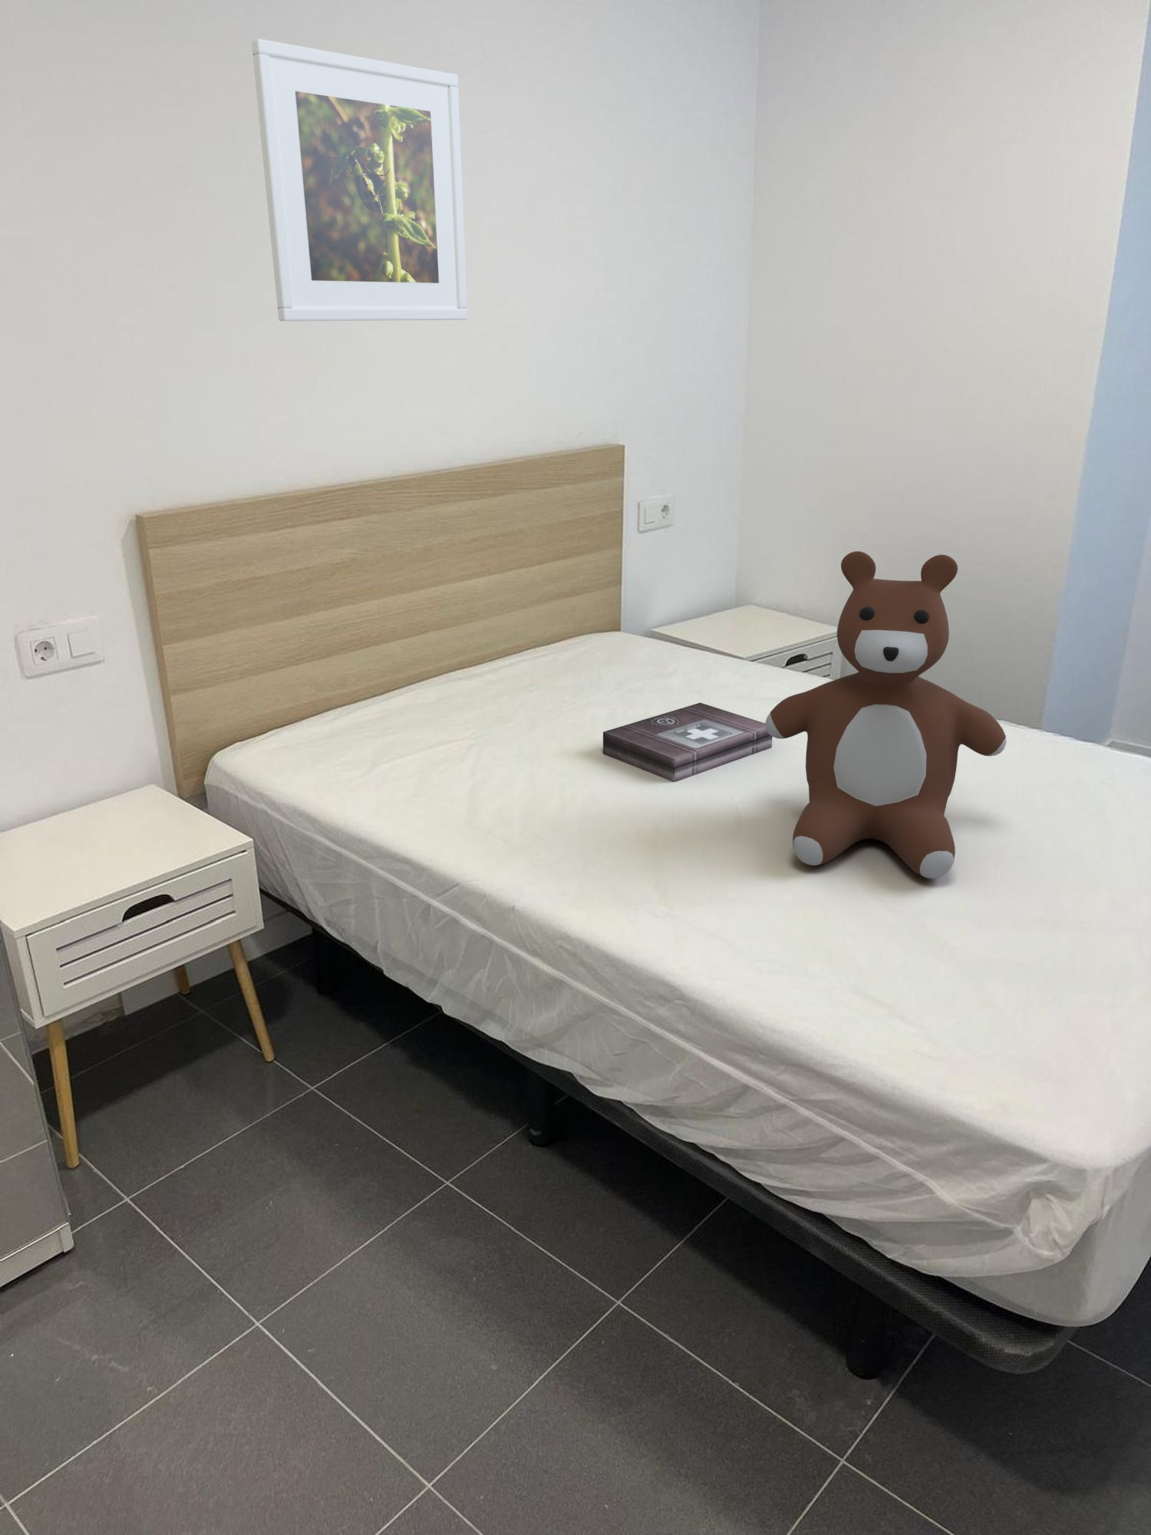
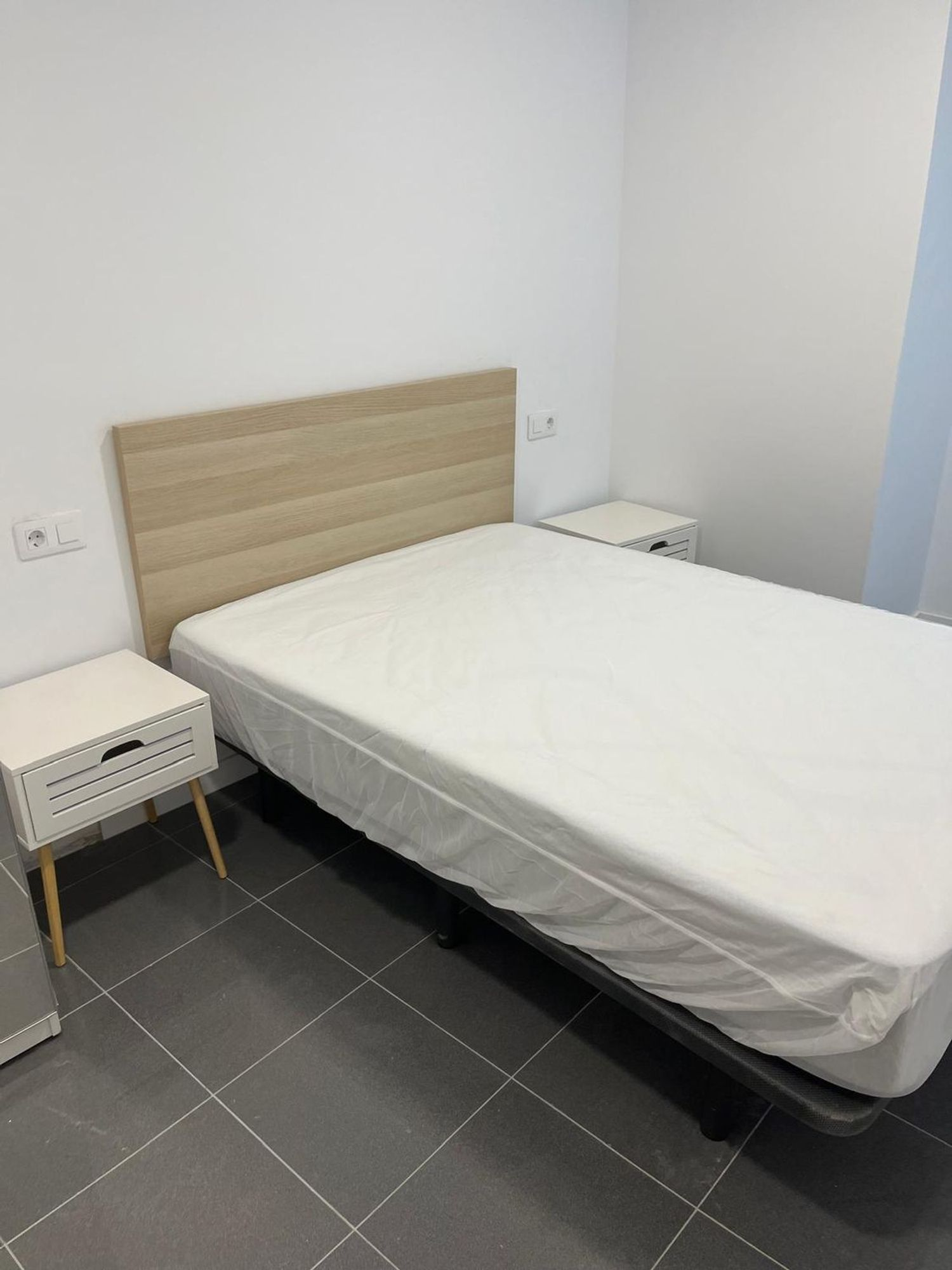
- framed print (371, 195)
- teddy bear (885, 707)
- first aid kit (688, 740)
